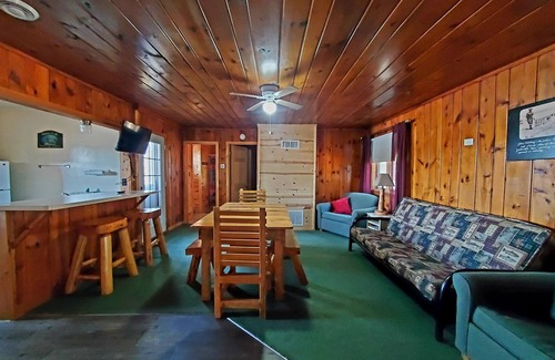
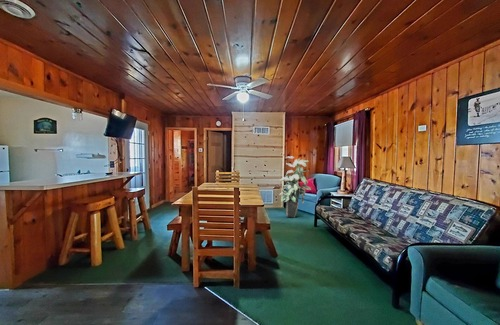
+ indoor plant (293, 186)
